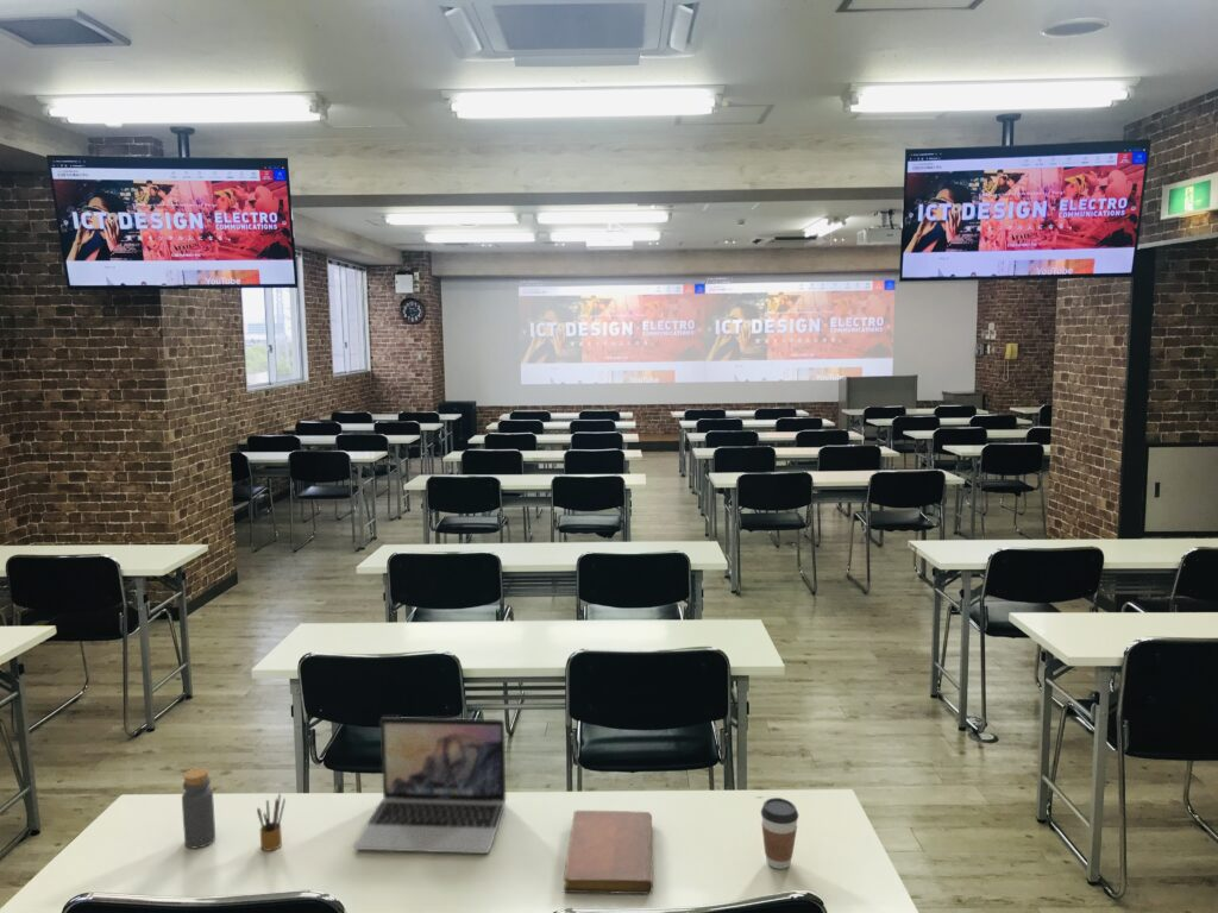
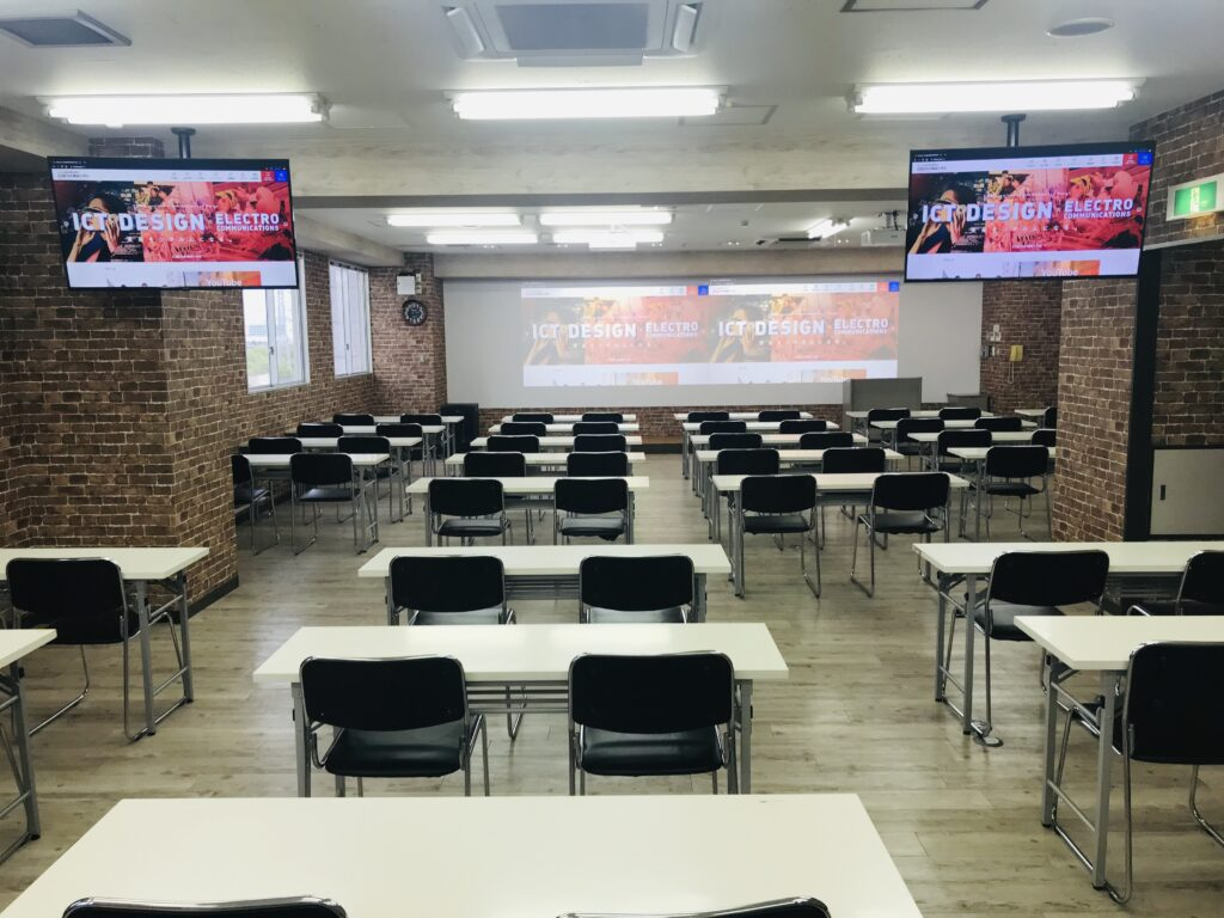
- laptop (432, 782)
- notebook (610, 849)
- coffee cup (779, 833)
- bottle (197, 806)
- pencil box (270, 823)
